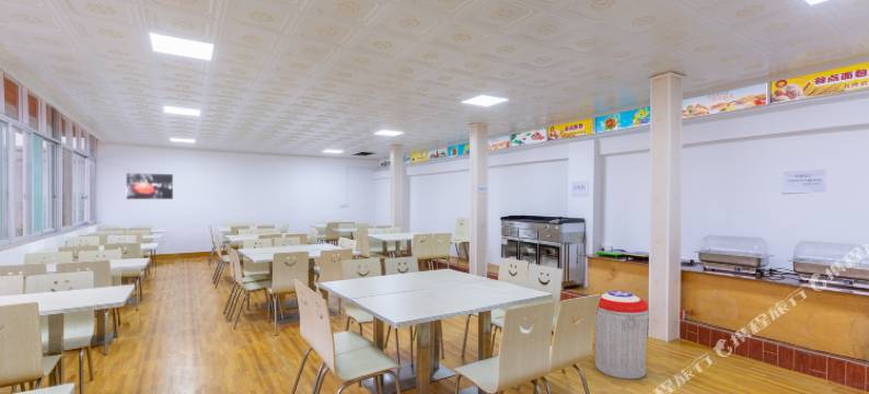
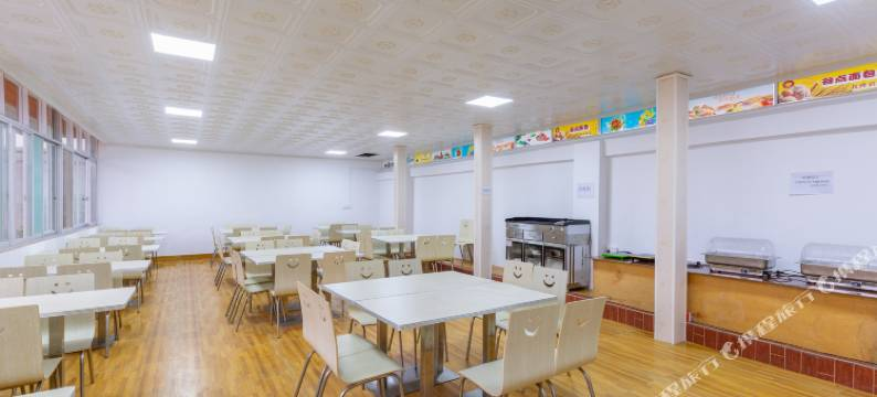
- wall art (150, 186)
- trash can (619, 331)
